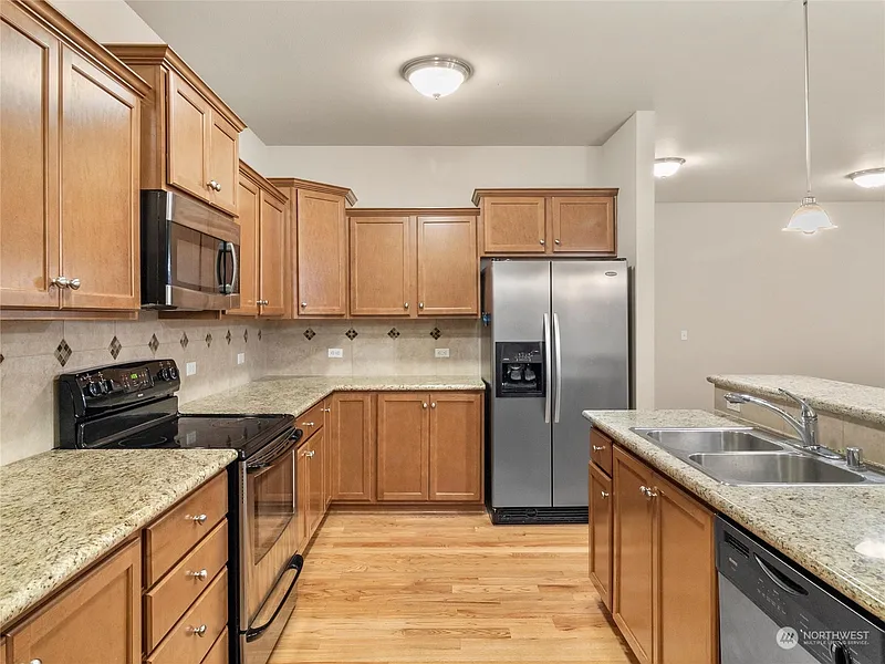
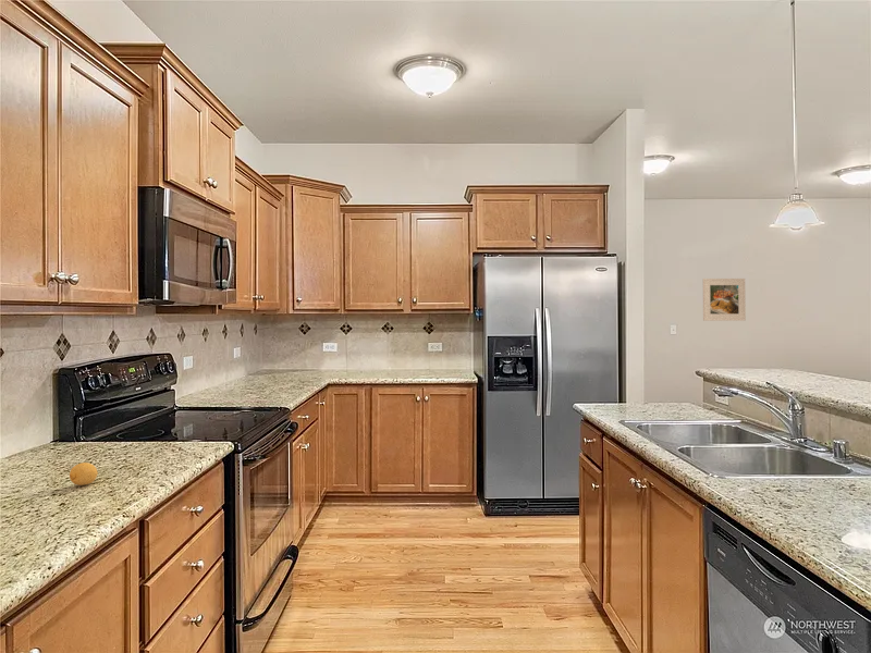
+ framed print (724, 299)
+ lemon (83, 473)
